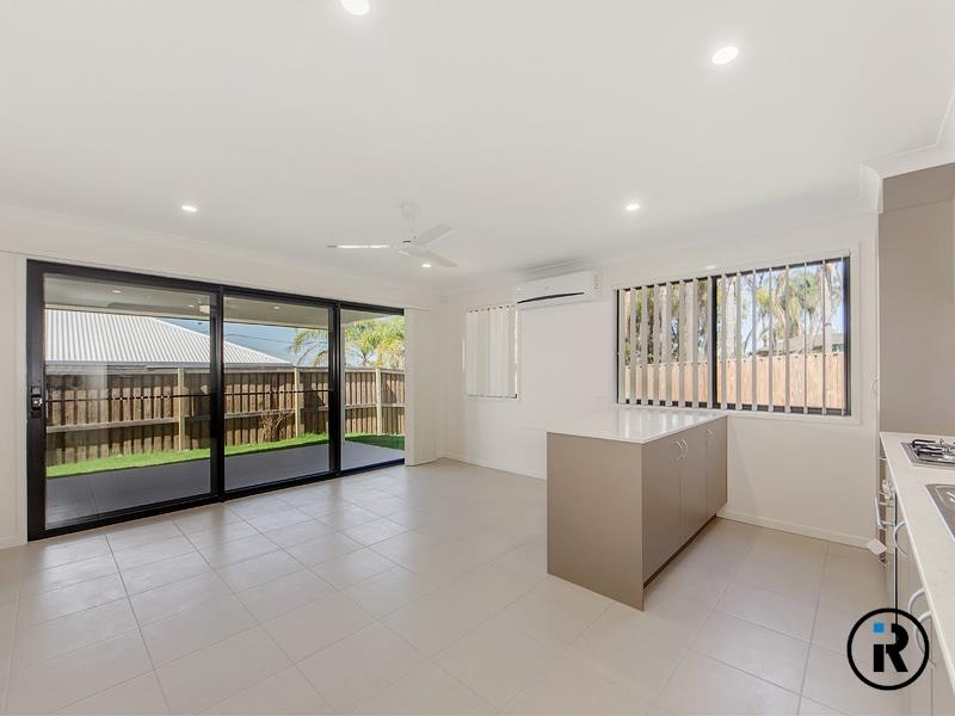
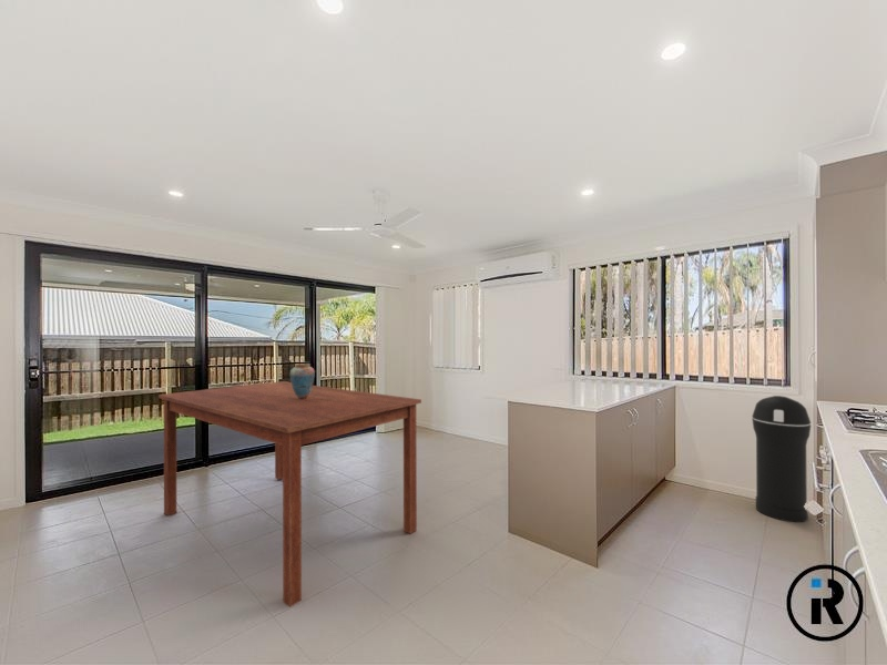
+ trash can (779, 454)
+ dining table (284, 459)
+ vase (302, 380)
